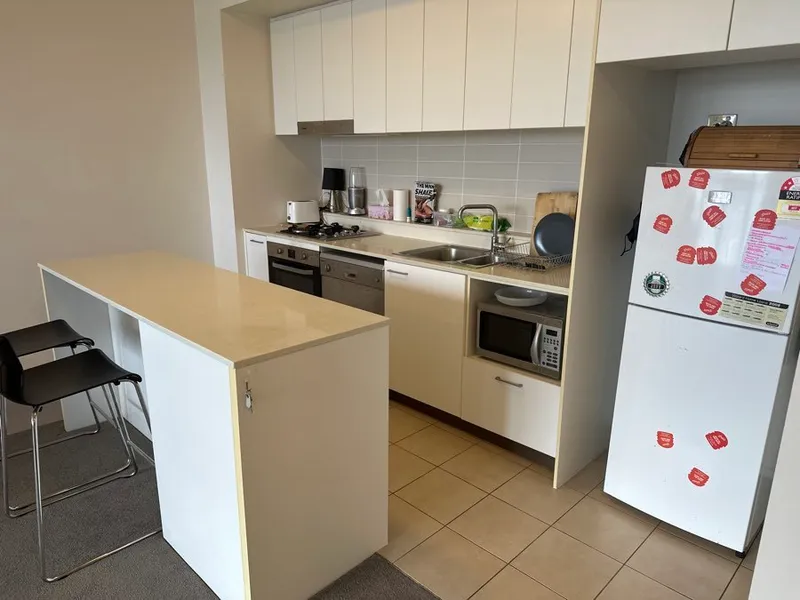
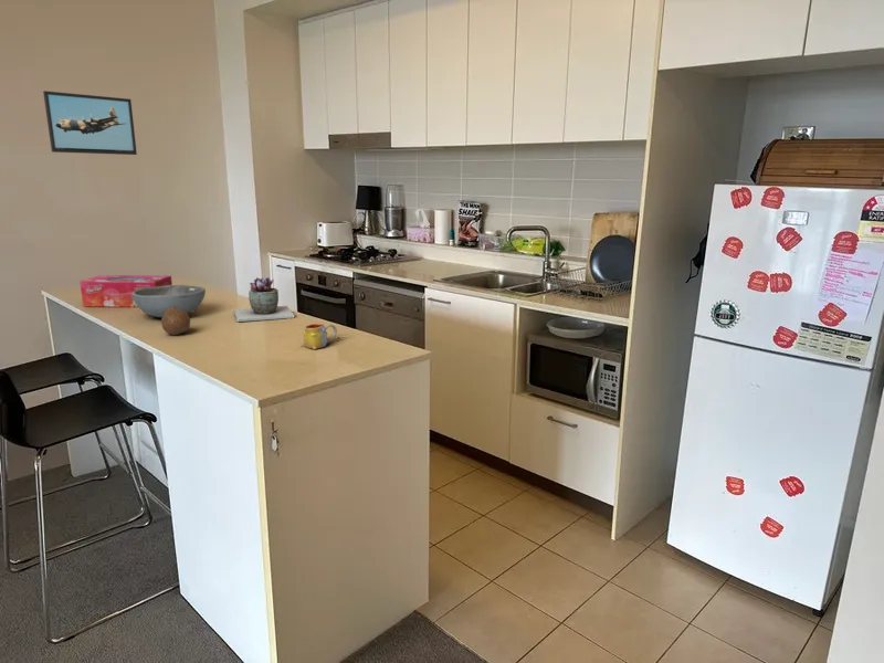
+ tissue box (128, 291)
+ mug (322, 334)
+ bowl (170, 302)
+ succulent plant (262, 296)
+ fruit (176, 322)
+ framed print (92, 124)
